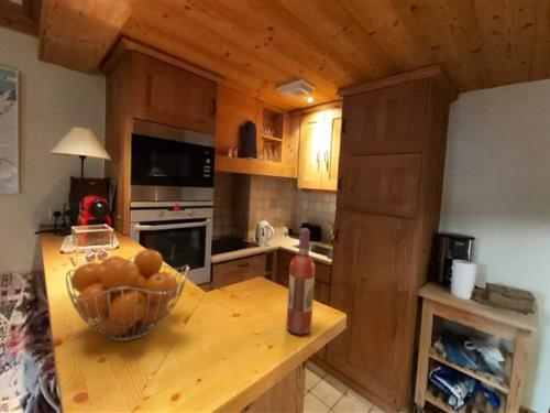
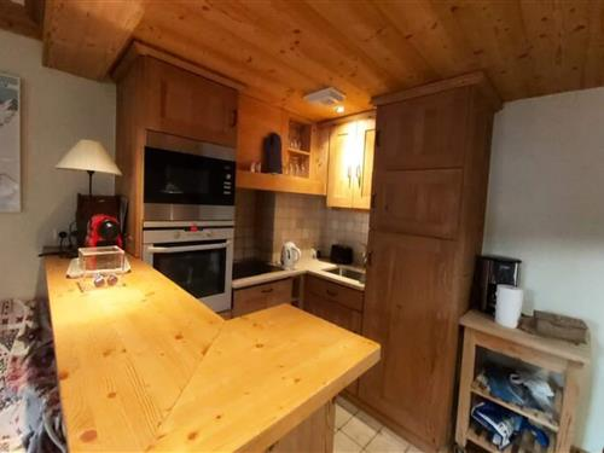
- wine bottle (301, 279)
- fruit basket (132, 291)
